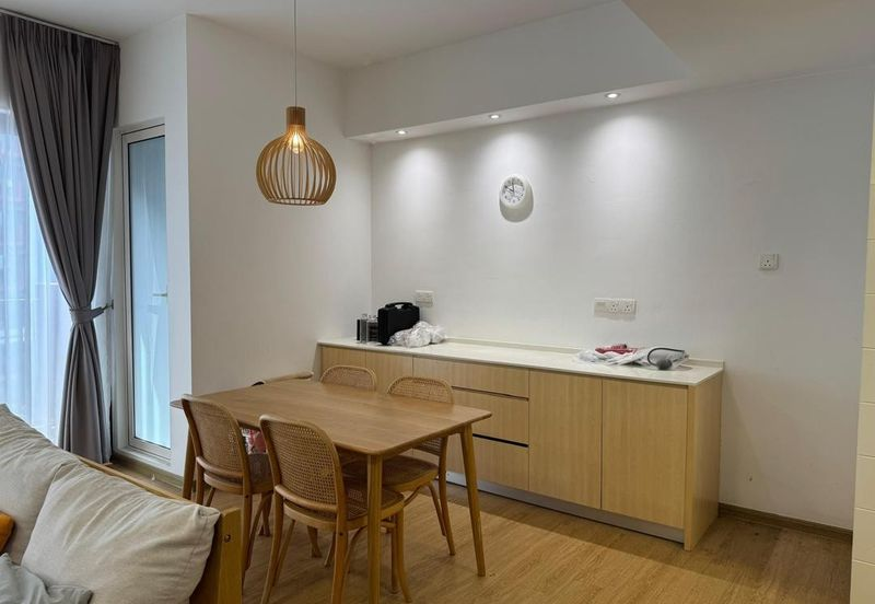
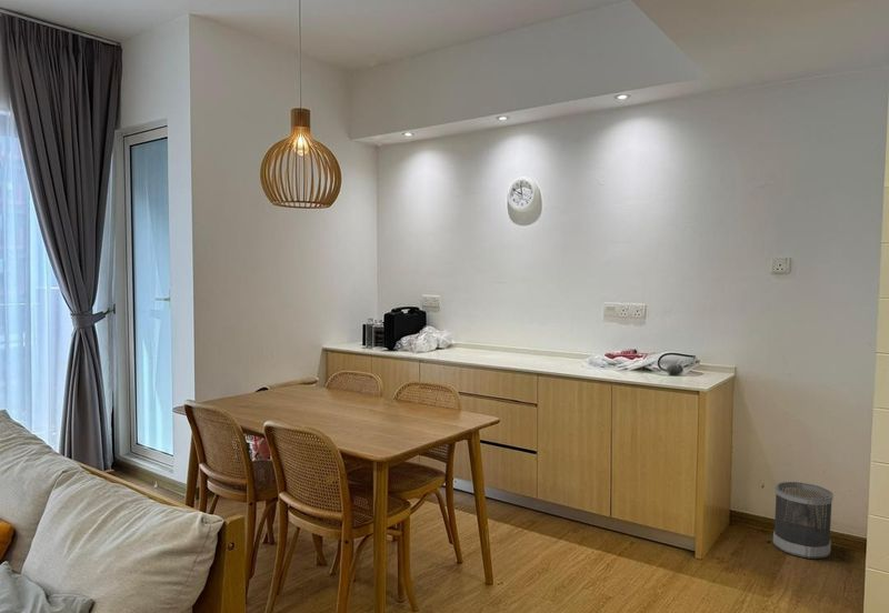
+ wastebasket (802, 519)
